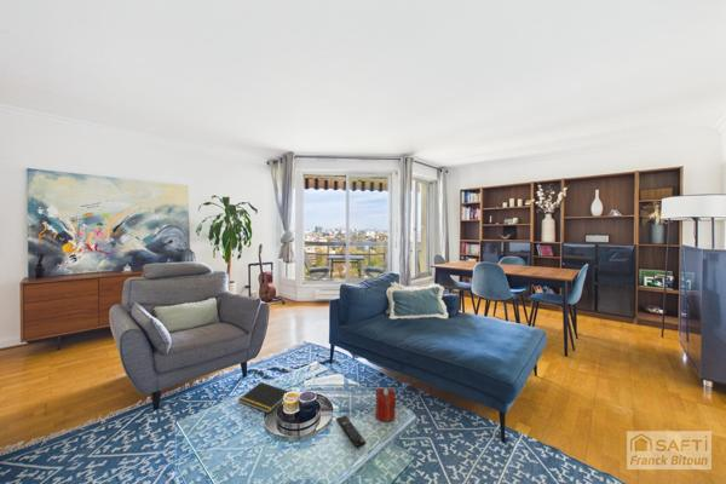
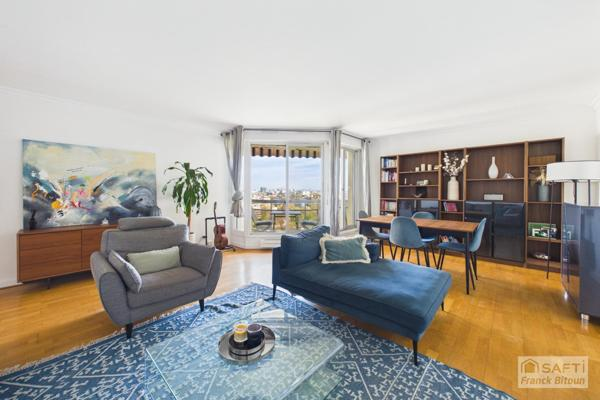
- remote control (350, 431)
- notepad (264, 396)
- candle (385, 401)
